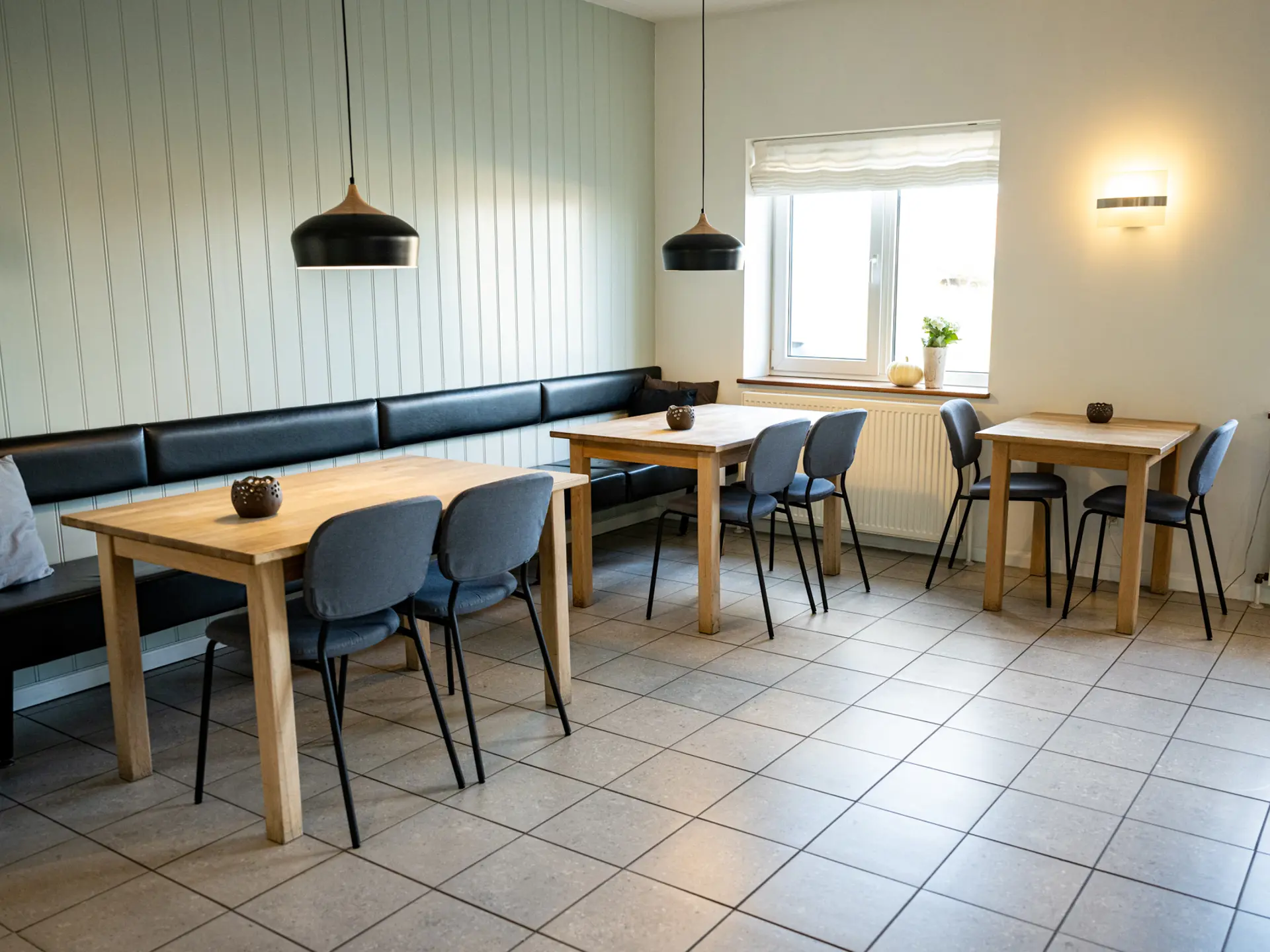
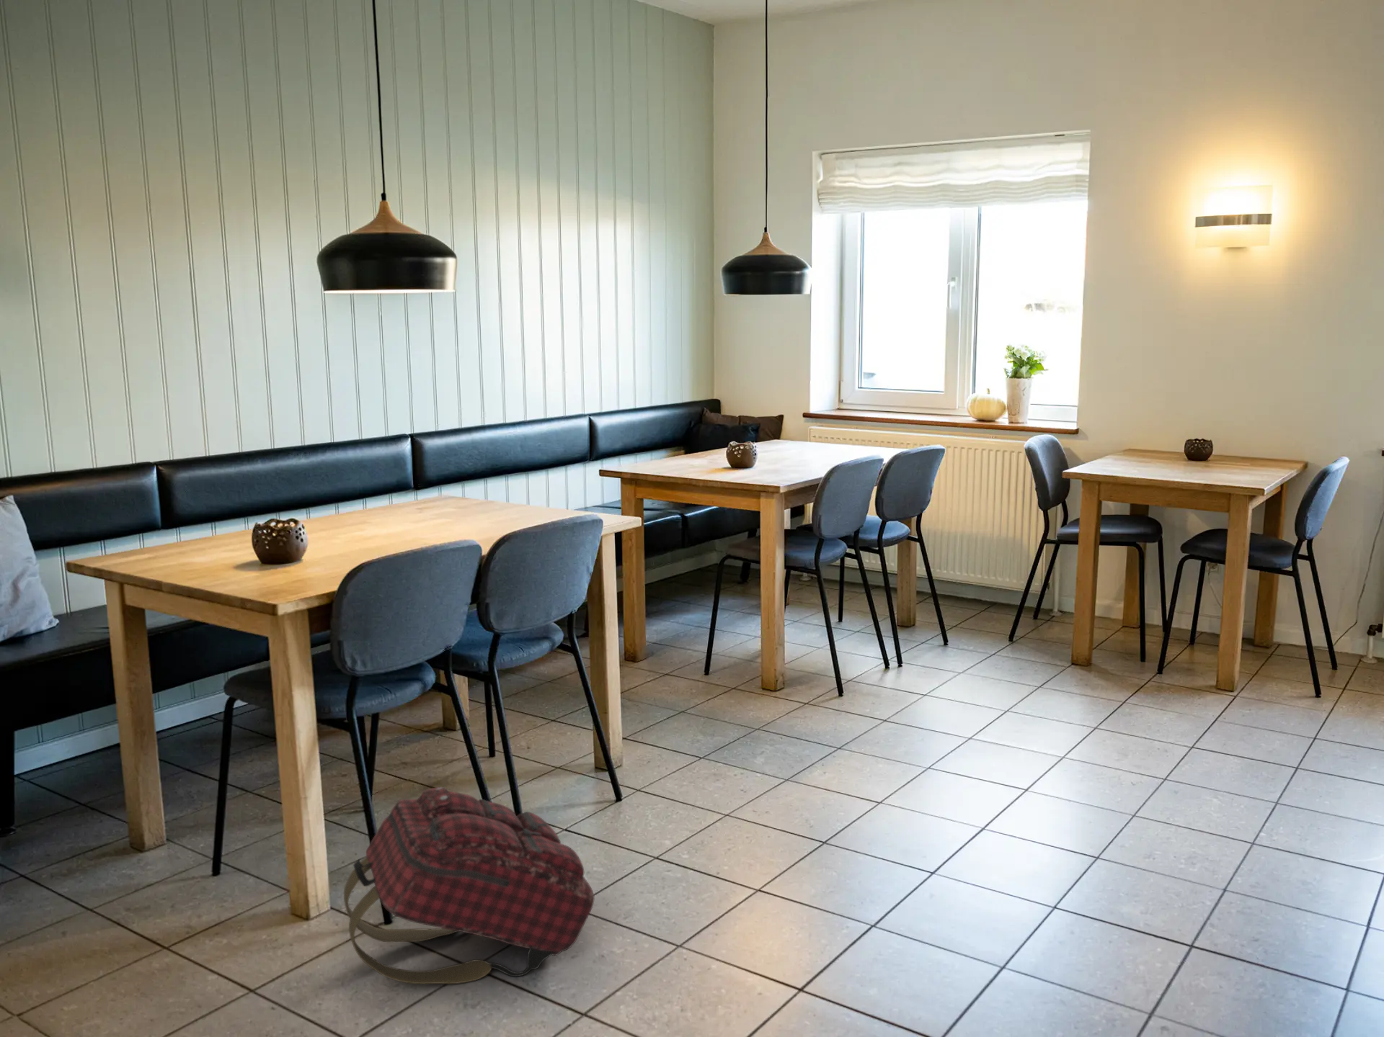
+ backpack (465, 878)
